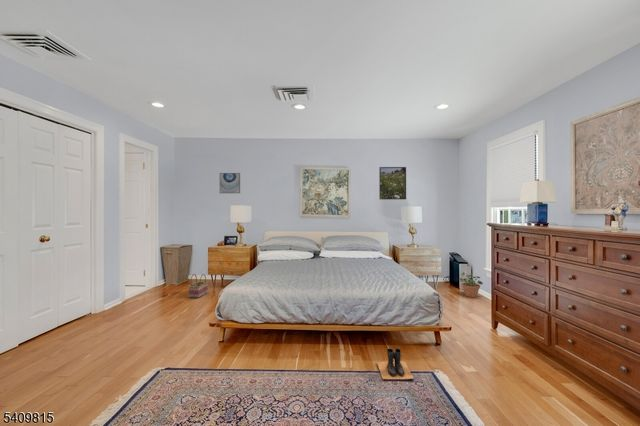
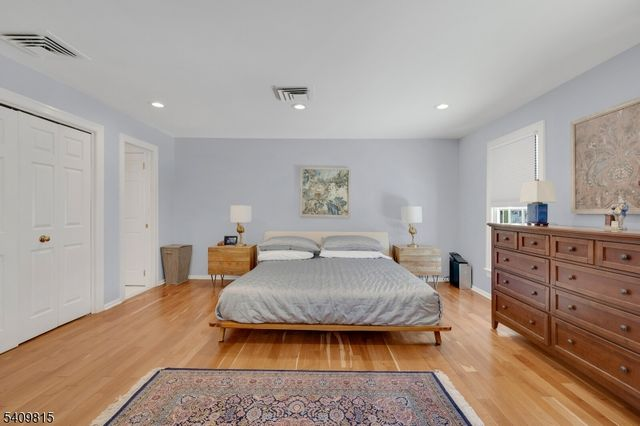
- boots (394, 362)
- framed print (392, 183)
- basket (198, 284)
- wall art (229, 183)
- potted plant (472, 285)
